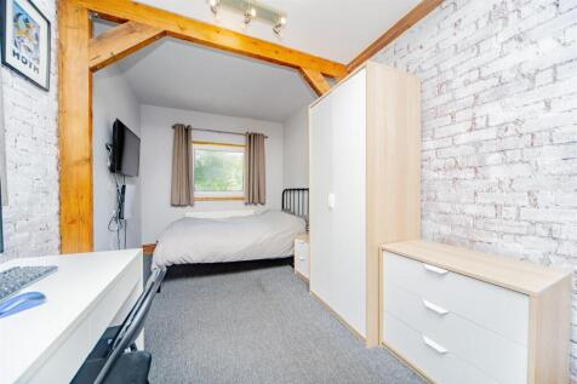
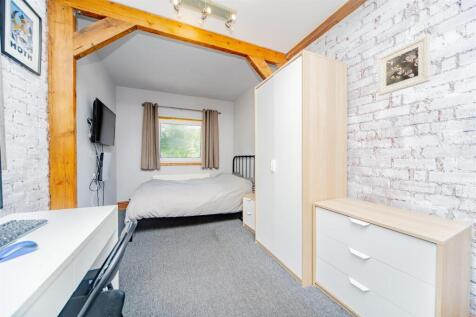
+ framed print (401, 68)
